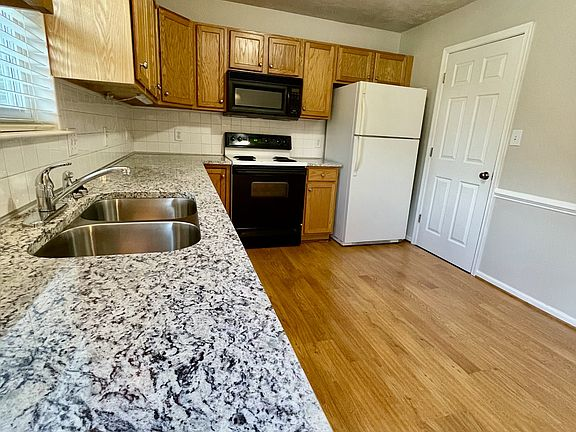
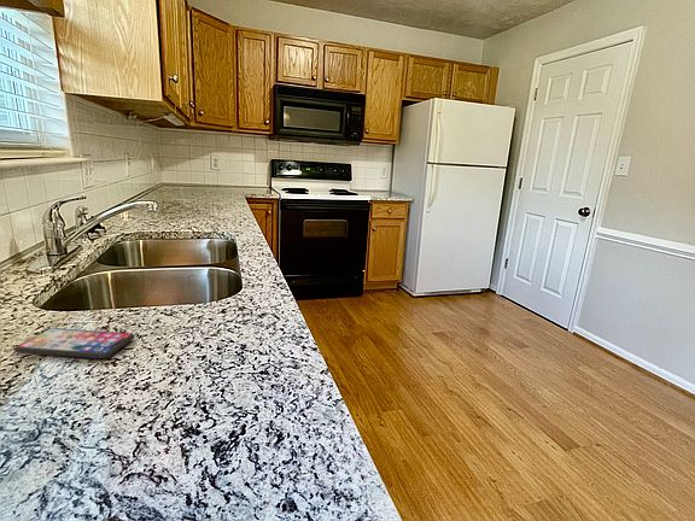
+ smartphone (76, 341)
